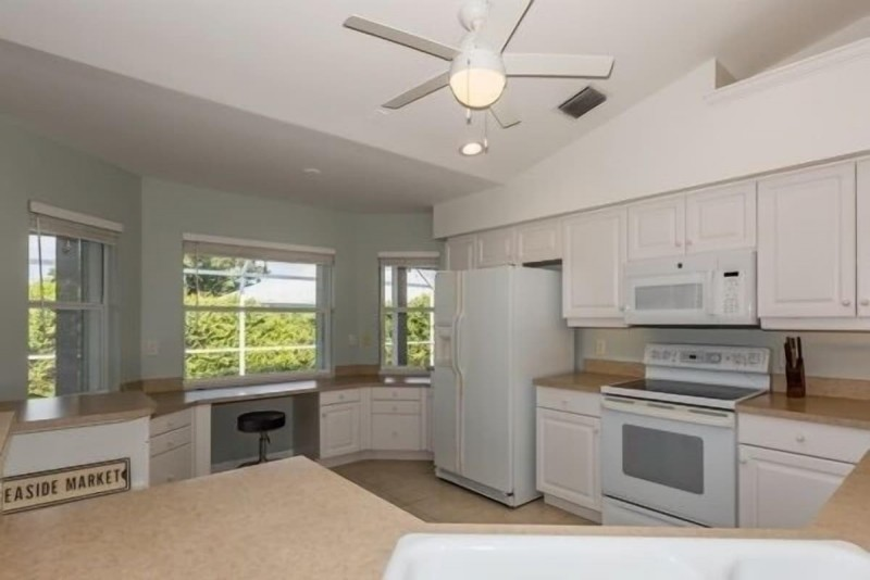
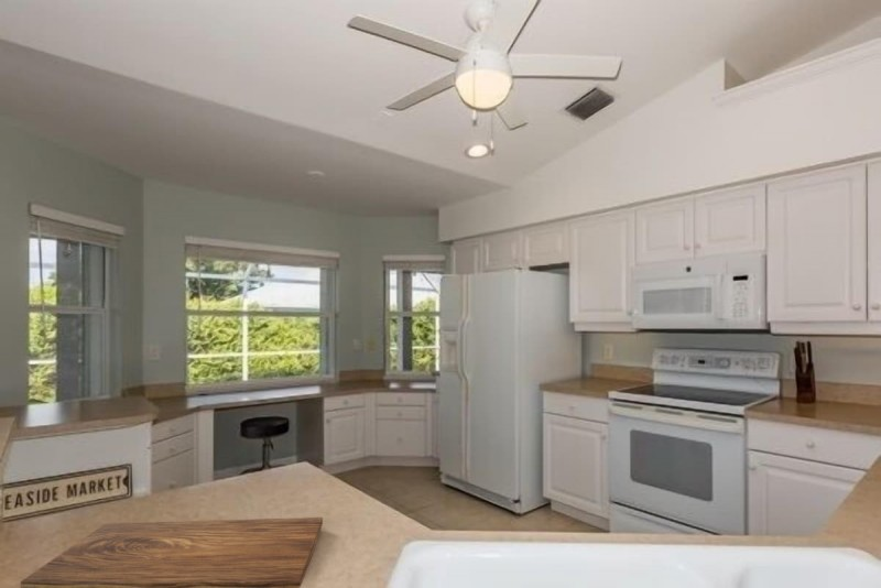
+ cutting board (189, 552)
